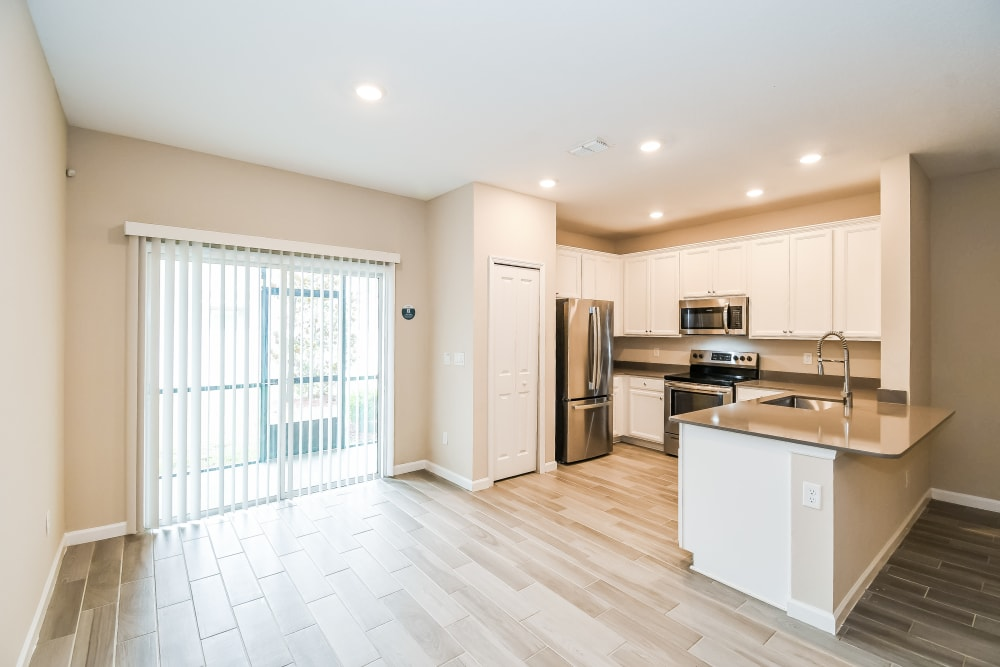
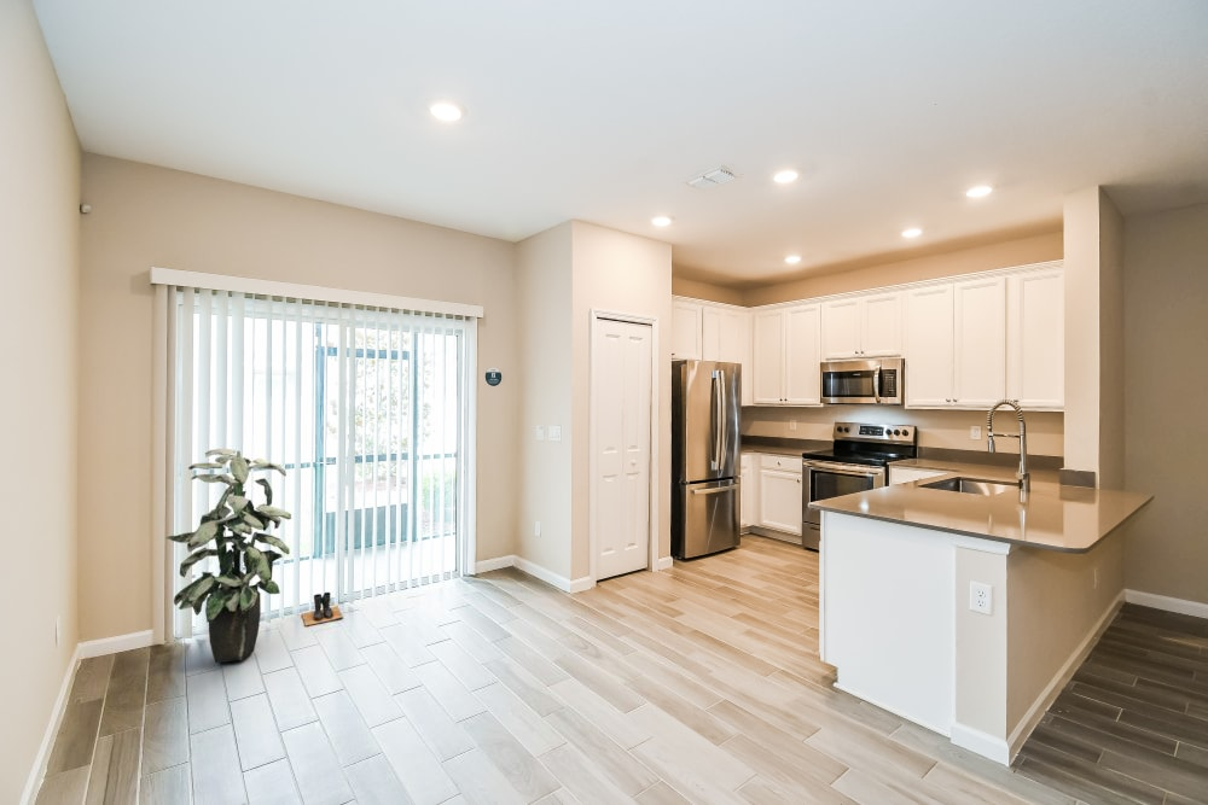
+ indoor plant (231, 550)
+ boots (323, 606)
